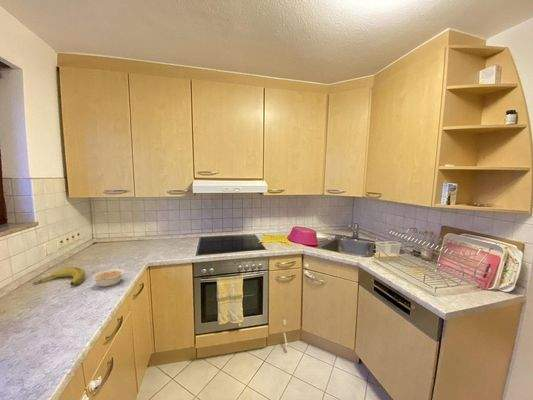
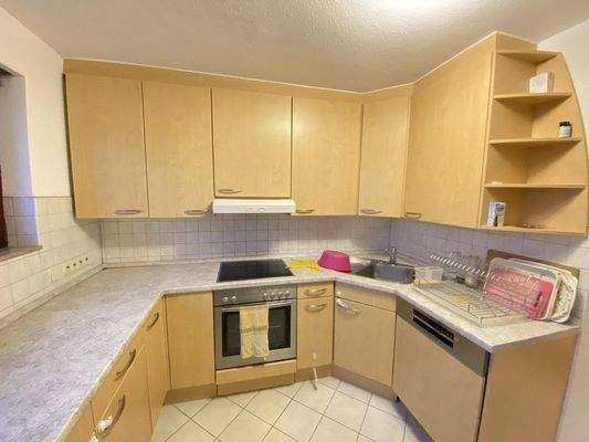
- legume (110, 277)
- banana (60, 276)
